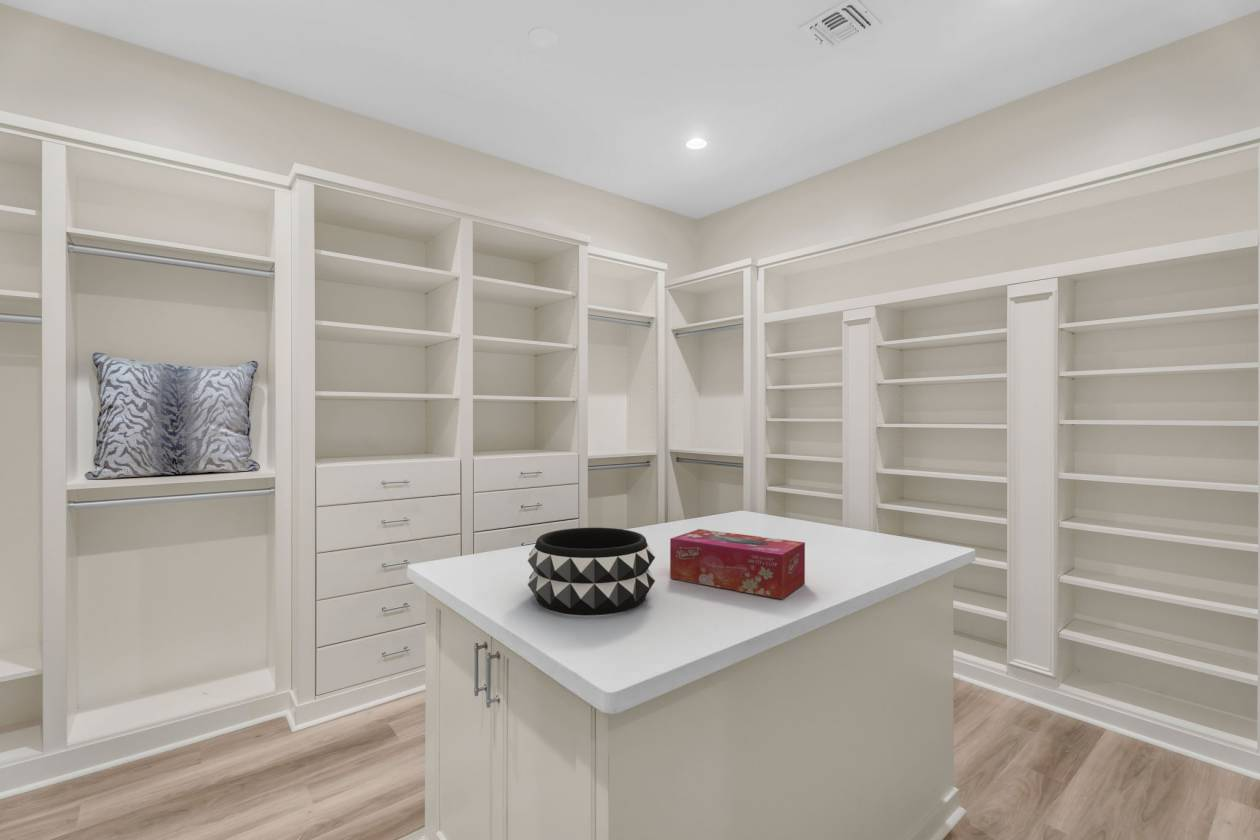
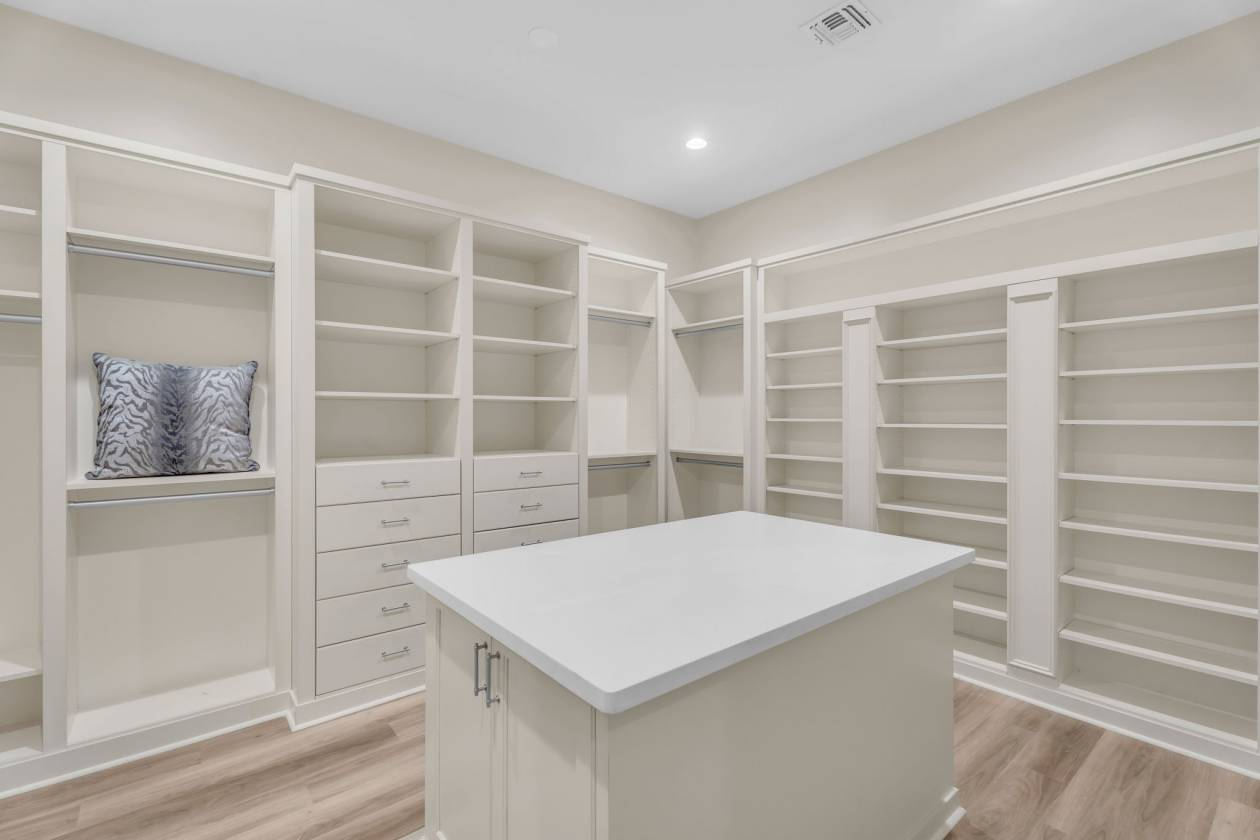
- tissue box (736, 560)
- decorative bowl (591, 567)
